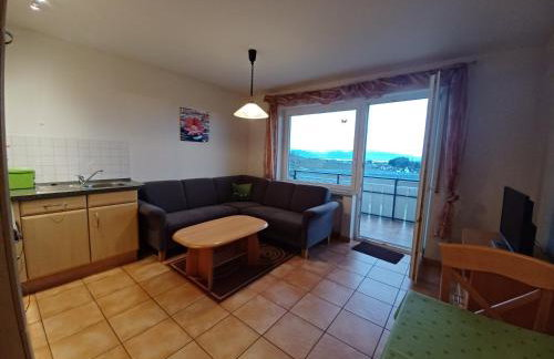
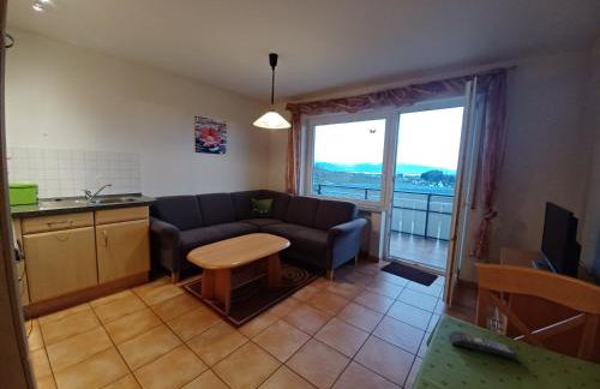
+ remote control (480, 343)
